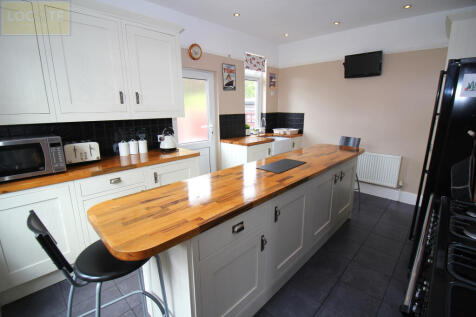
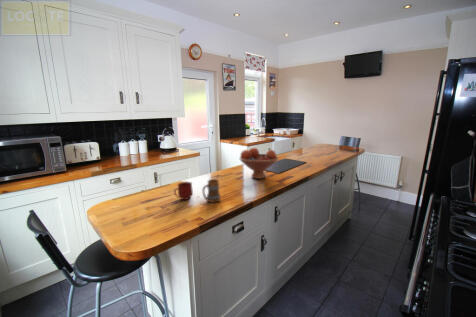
+ fruit bowl (258, 163)
+ mug (183, 191)
+ mug (211, 191)
